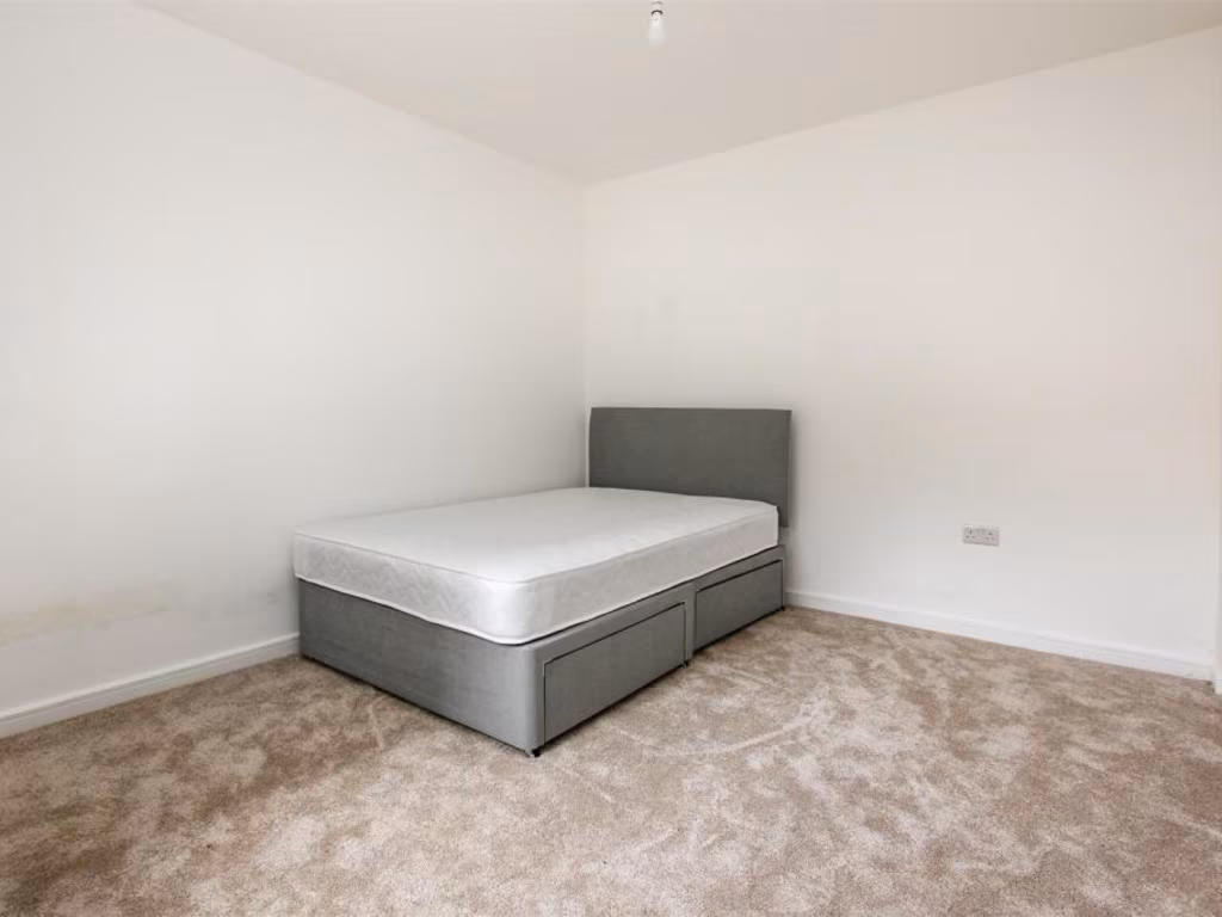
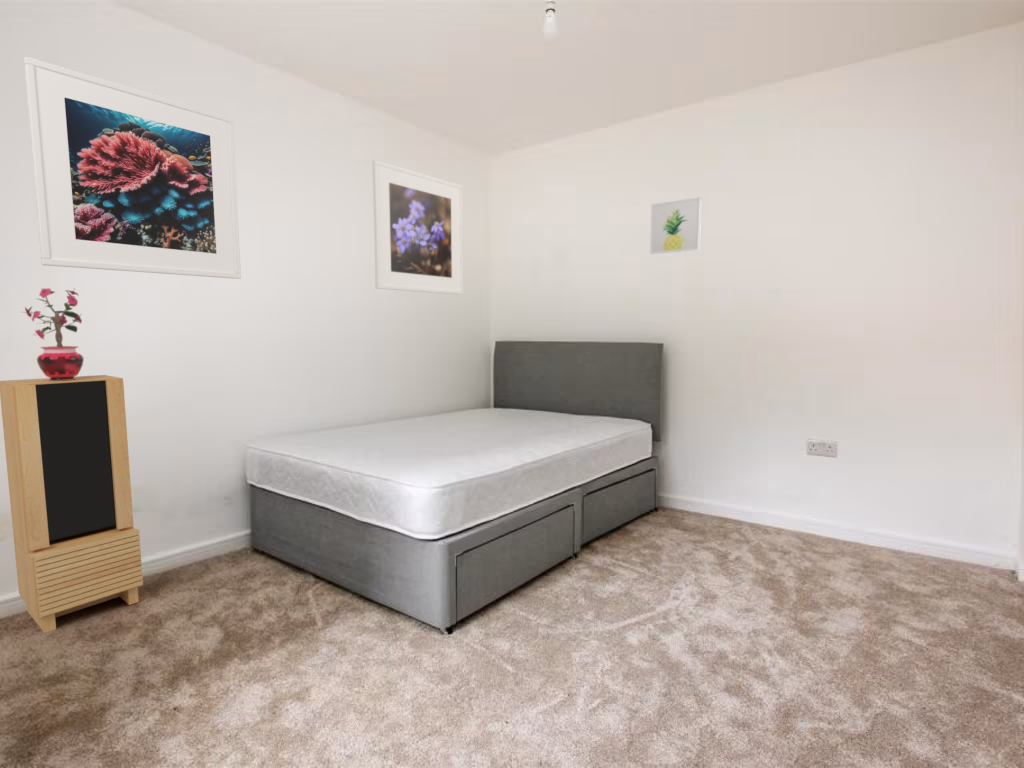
+ storage cabinet (75, 495)
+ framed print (147, 183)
+ potted plant (59, 333)
+ wall art (675, 226)
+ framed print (421, 233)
